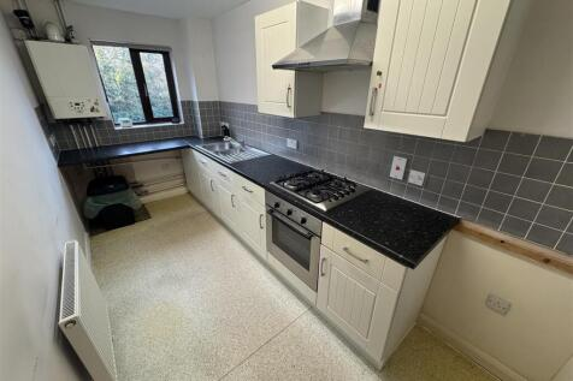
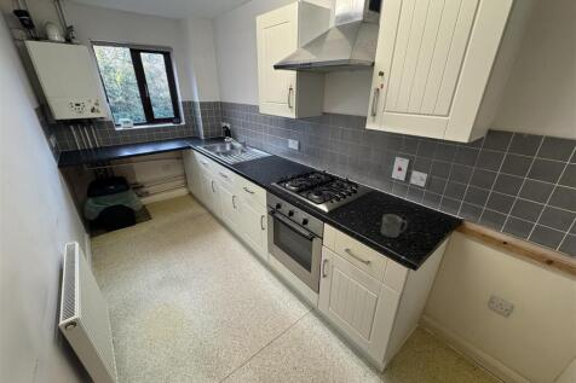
+ mug (393, 226)
